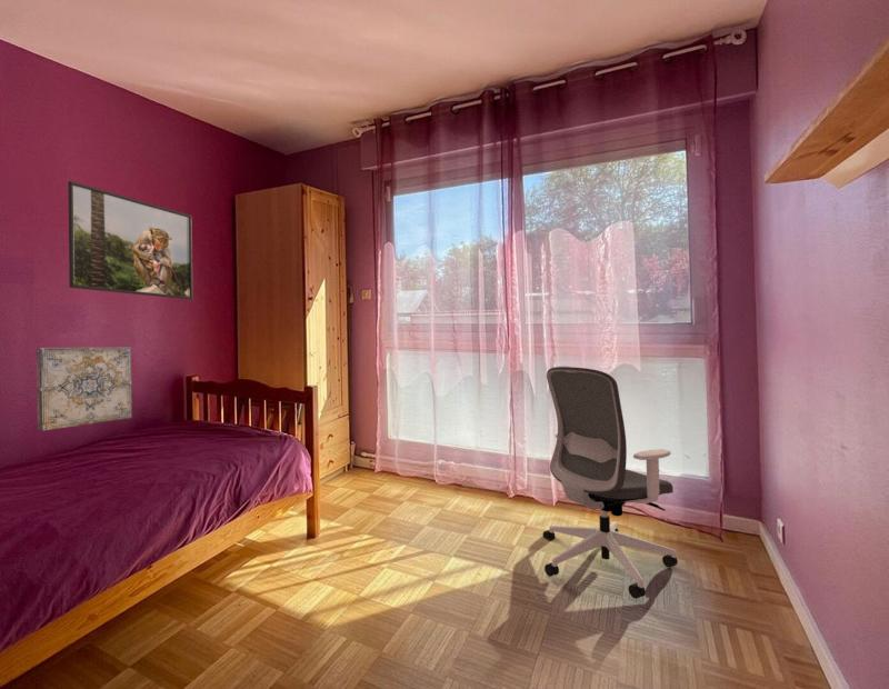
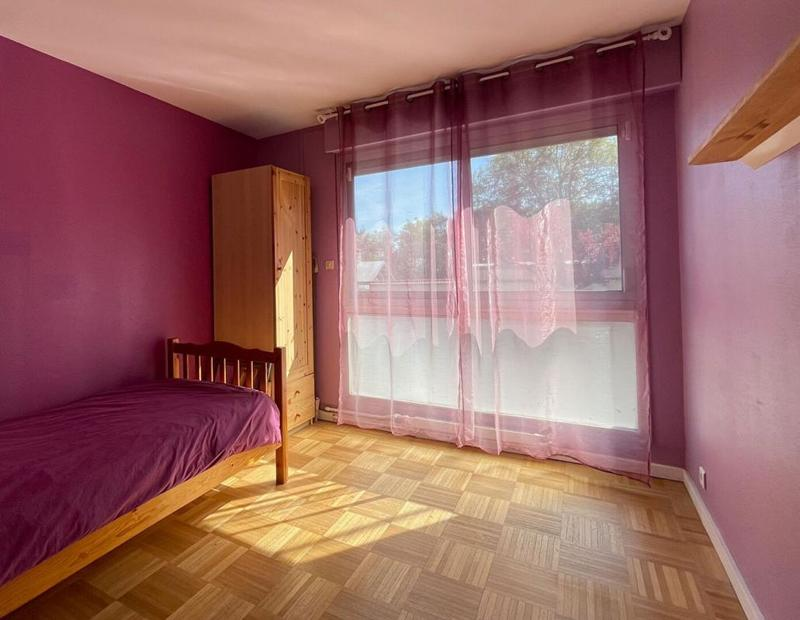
- office chair (596, 463)
- wall art (88, 385)
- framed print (137, 247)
